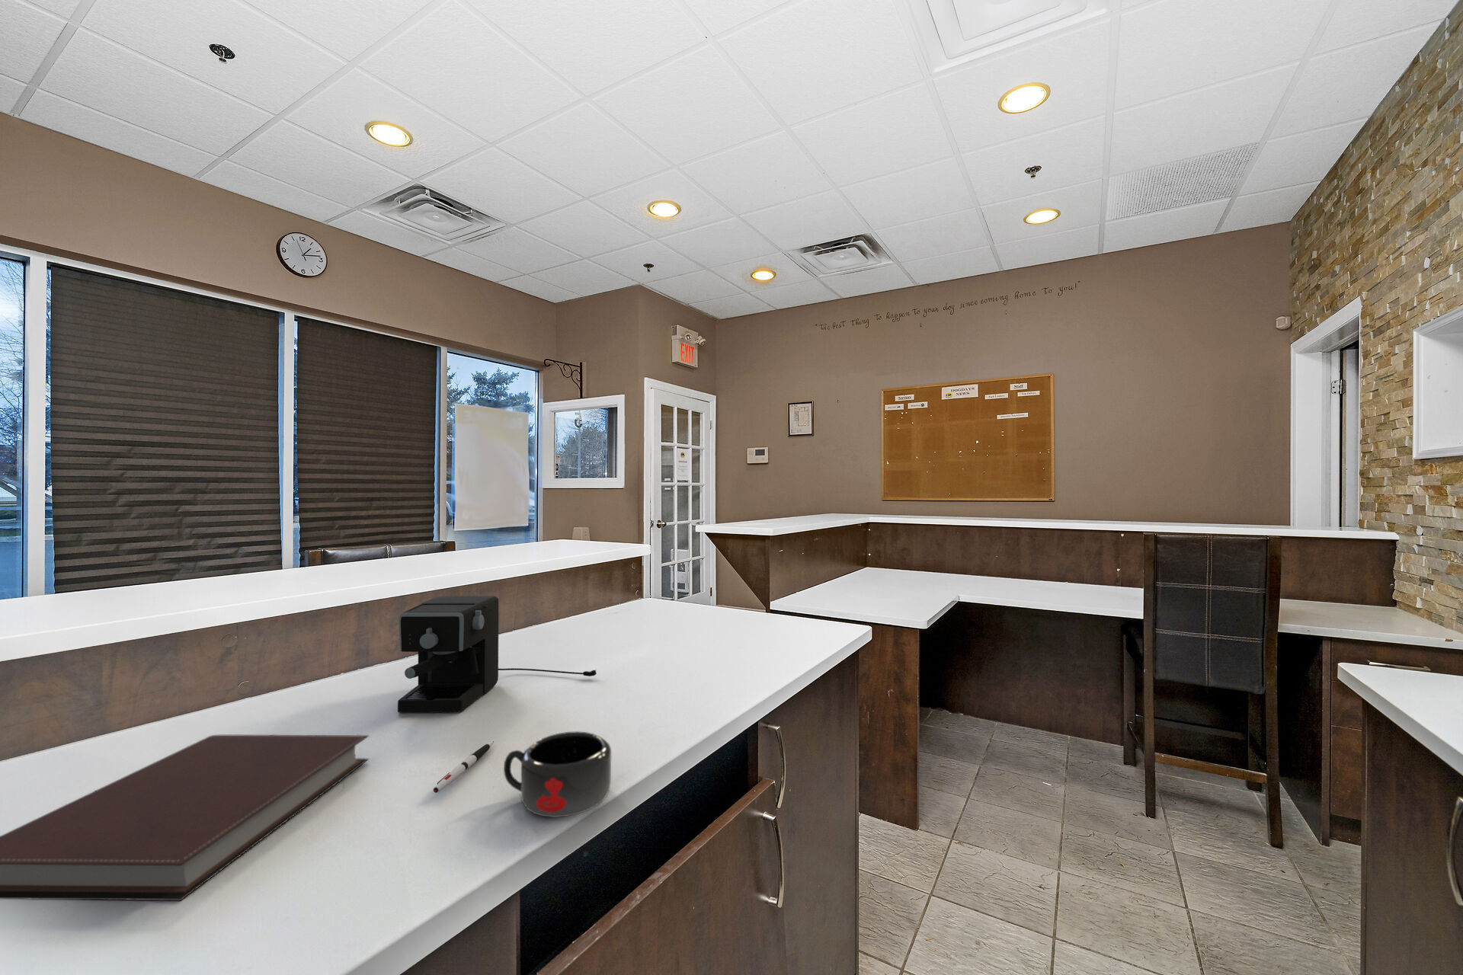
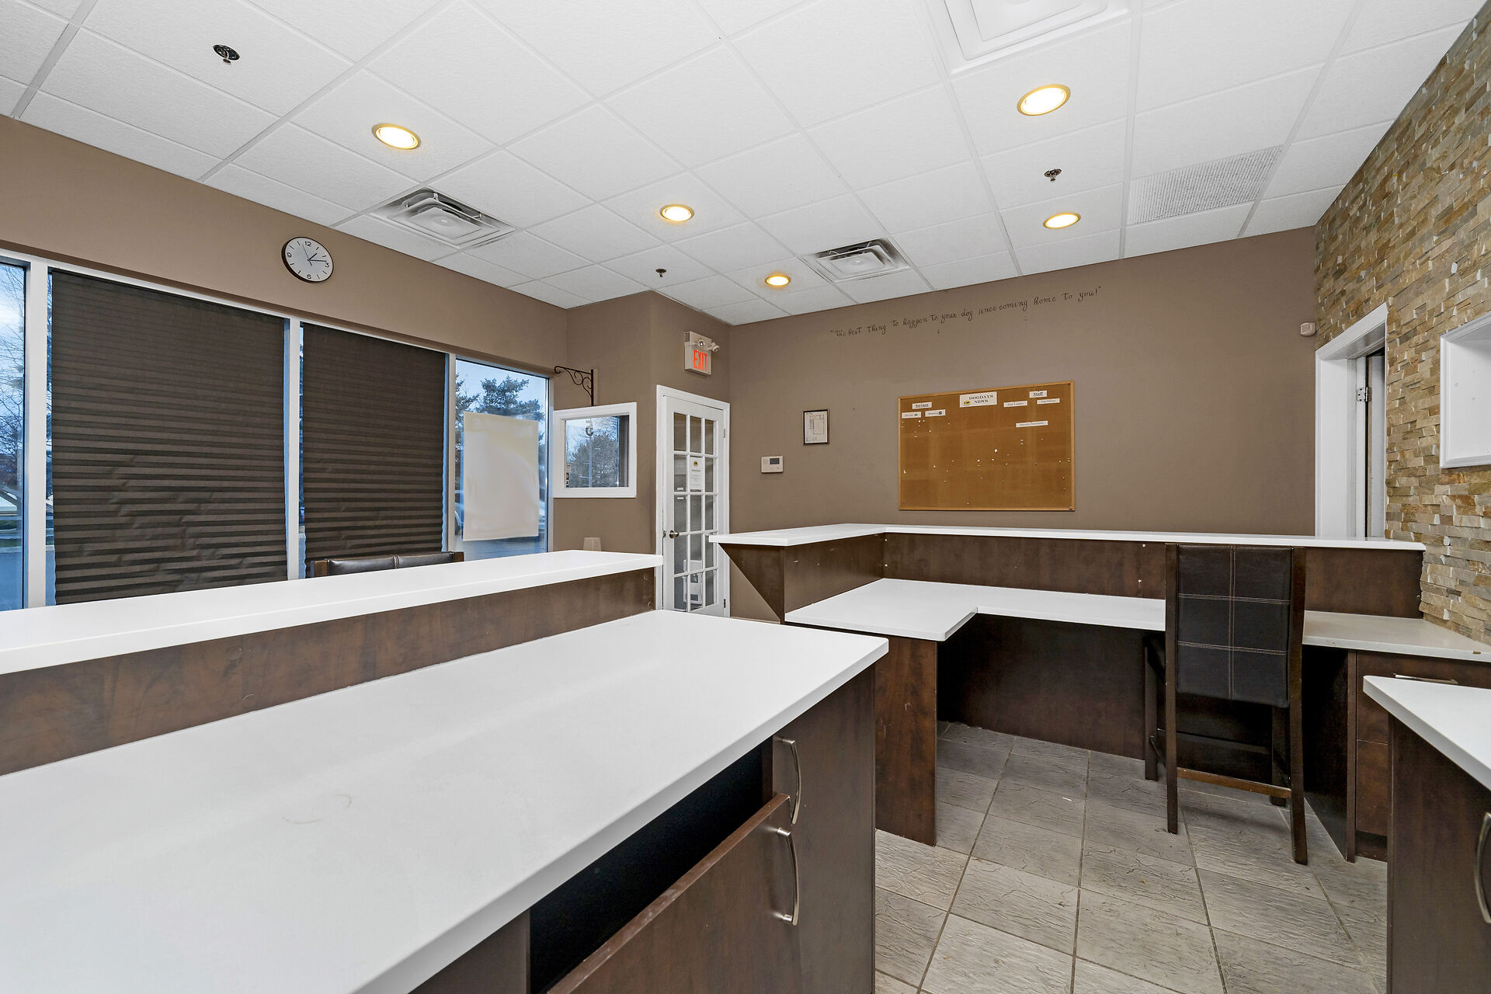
- notebook (197, 800)
- mug (556, 770)
- pen (466, 763)
- coffee maker (497, 647)
